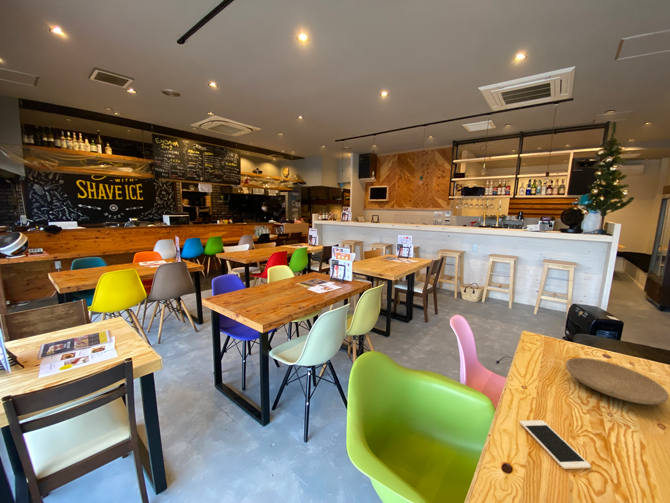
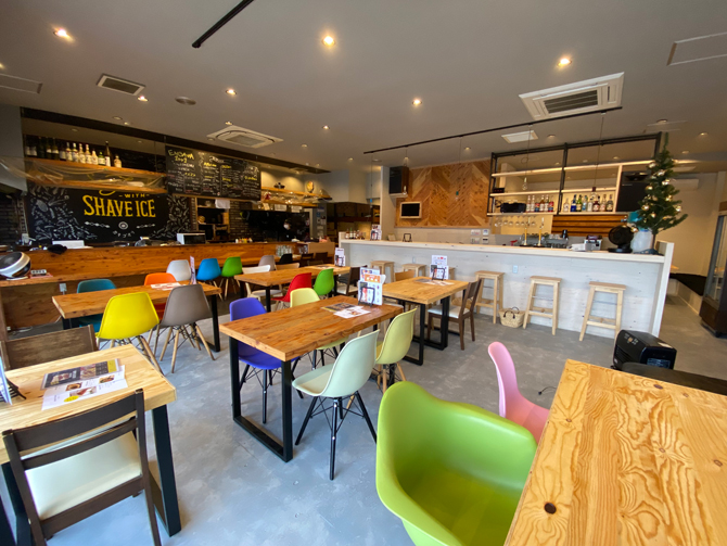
- plate (611, 381)
- cell phone (551, 442)
